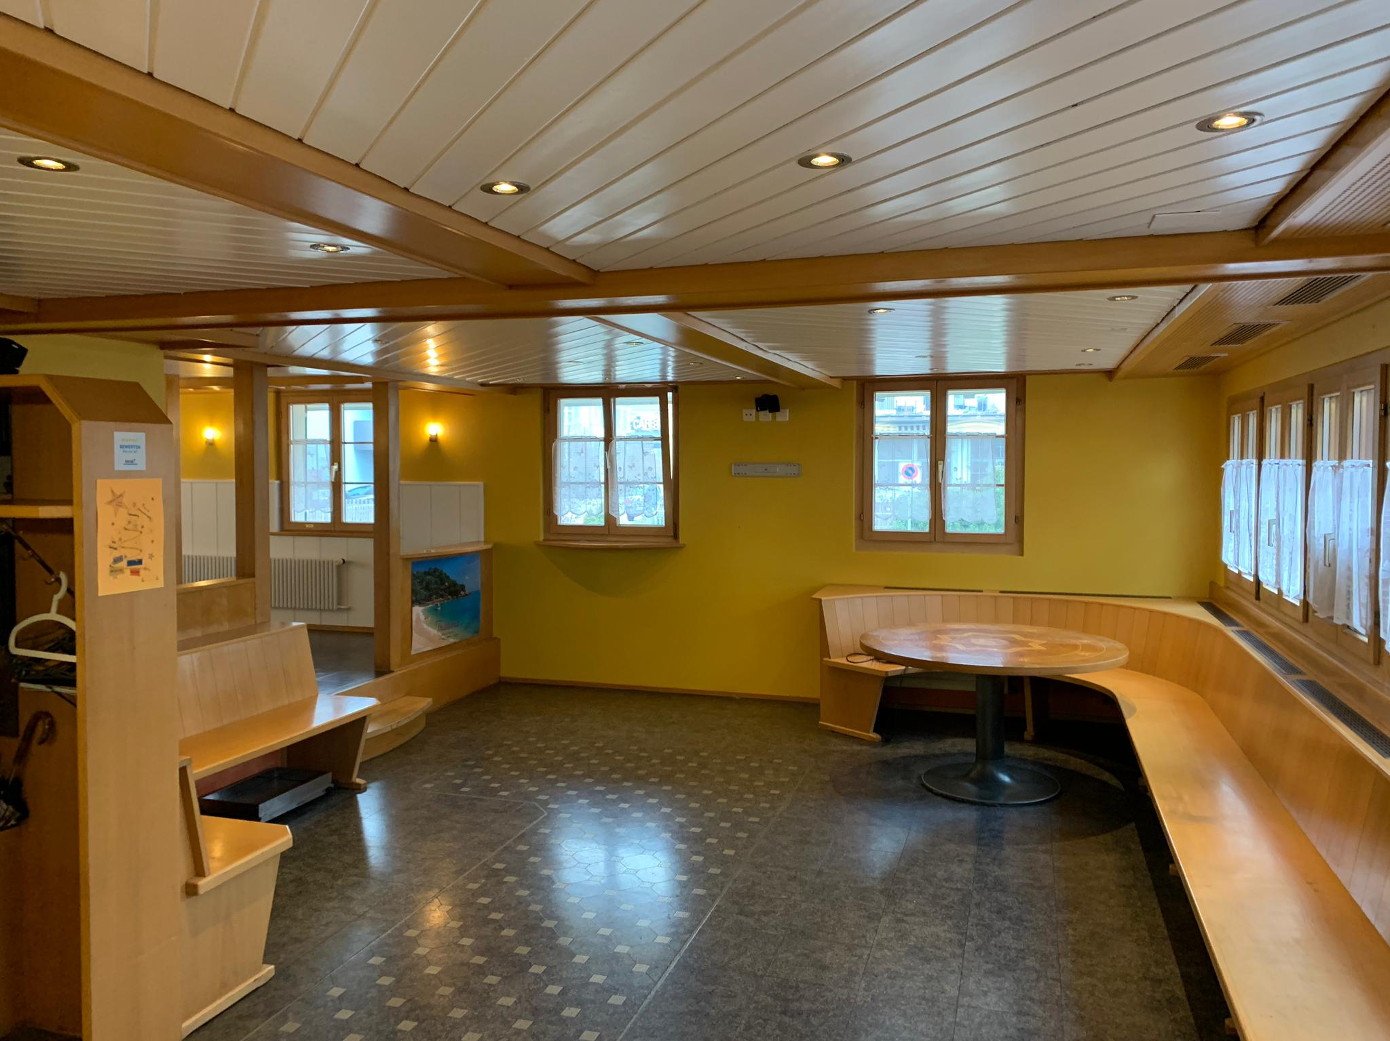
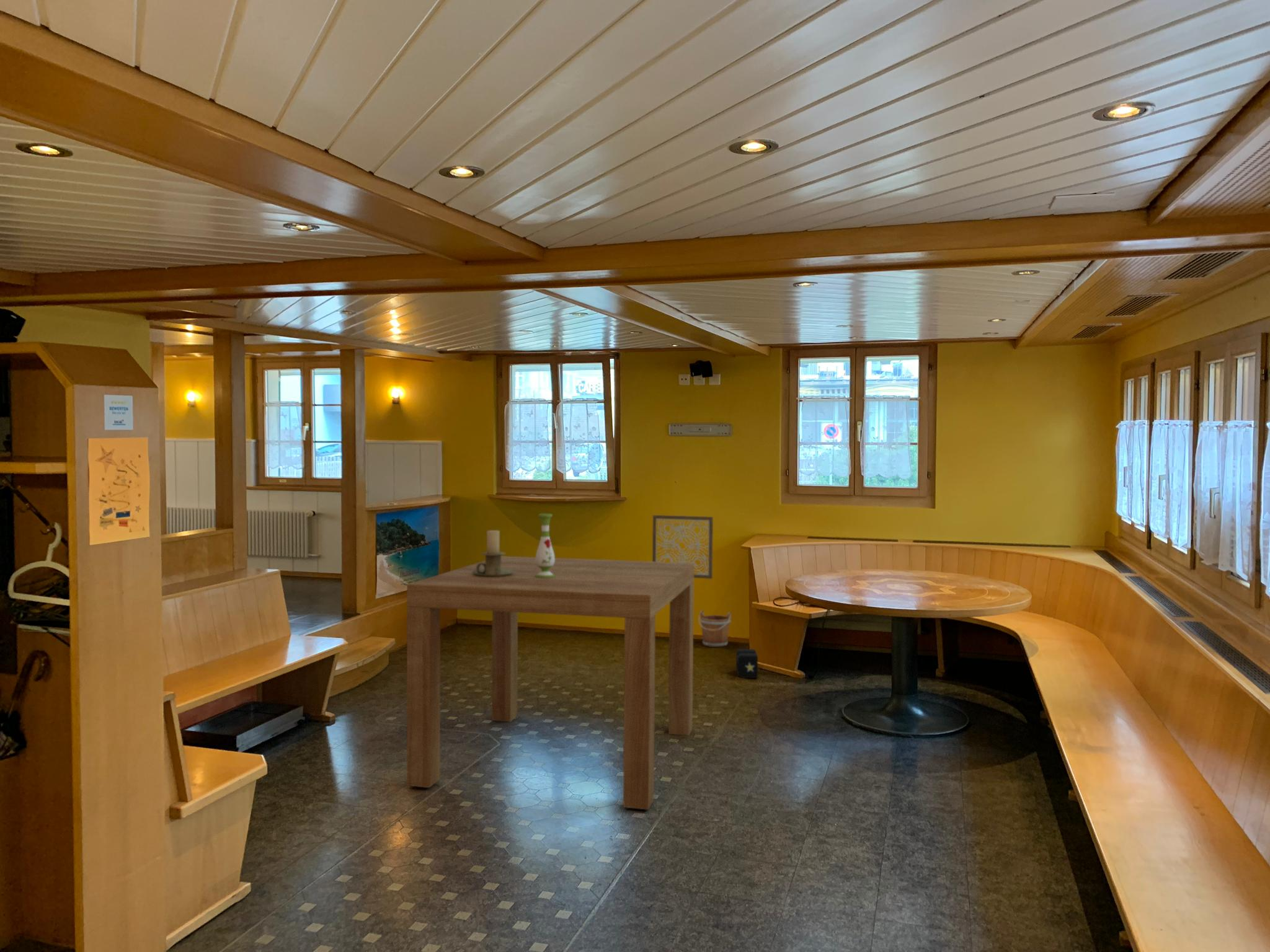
+ wall art (680, 547)
+ vase (545, 545)
+ candle holder (493, 552)
+ speaker (747, 663)
+ table (517, 664)
+ bucket (715, 628)
